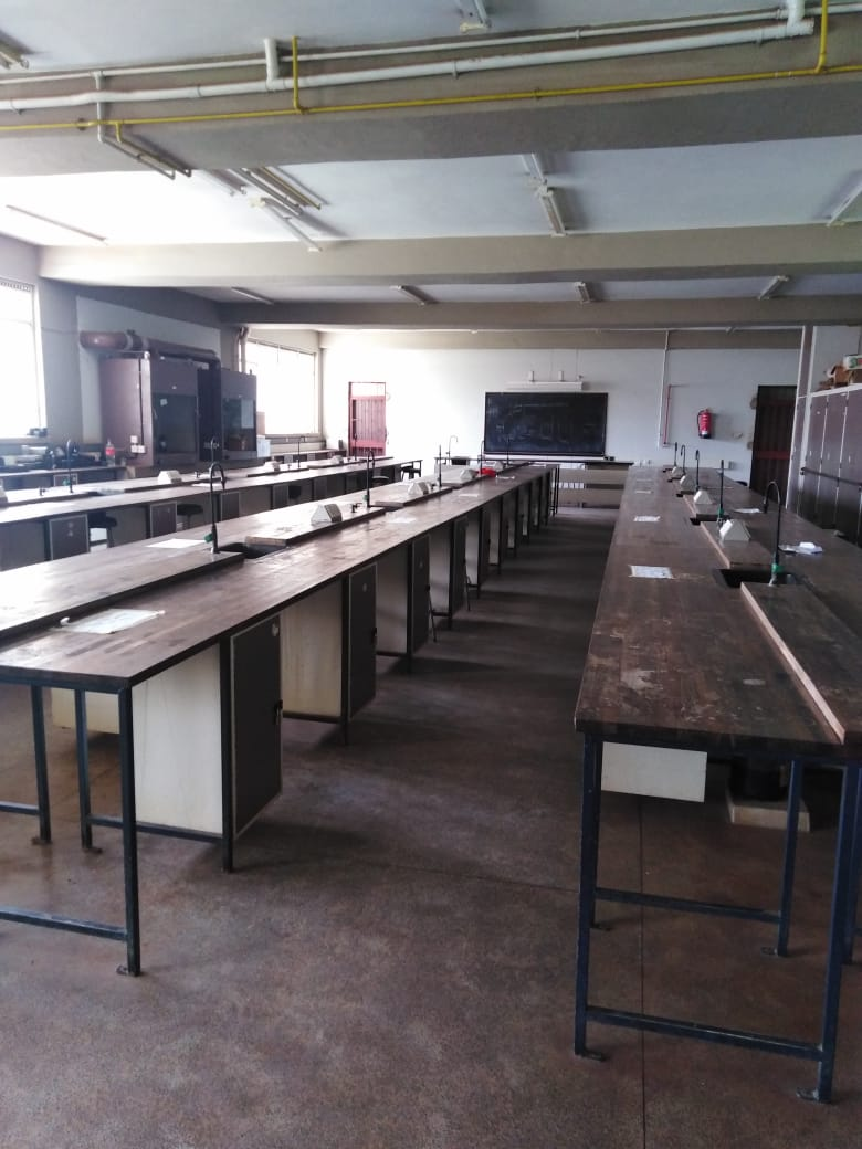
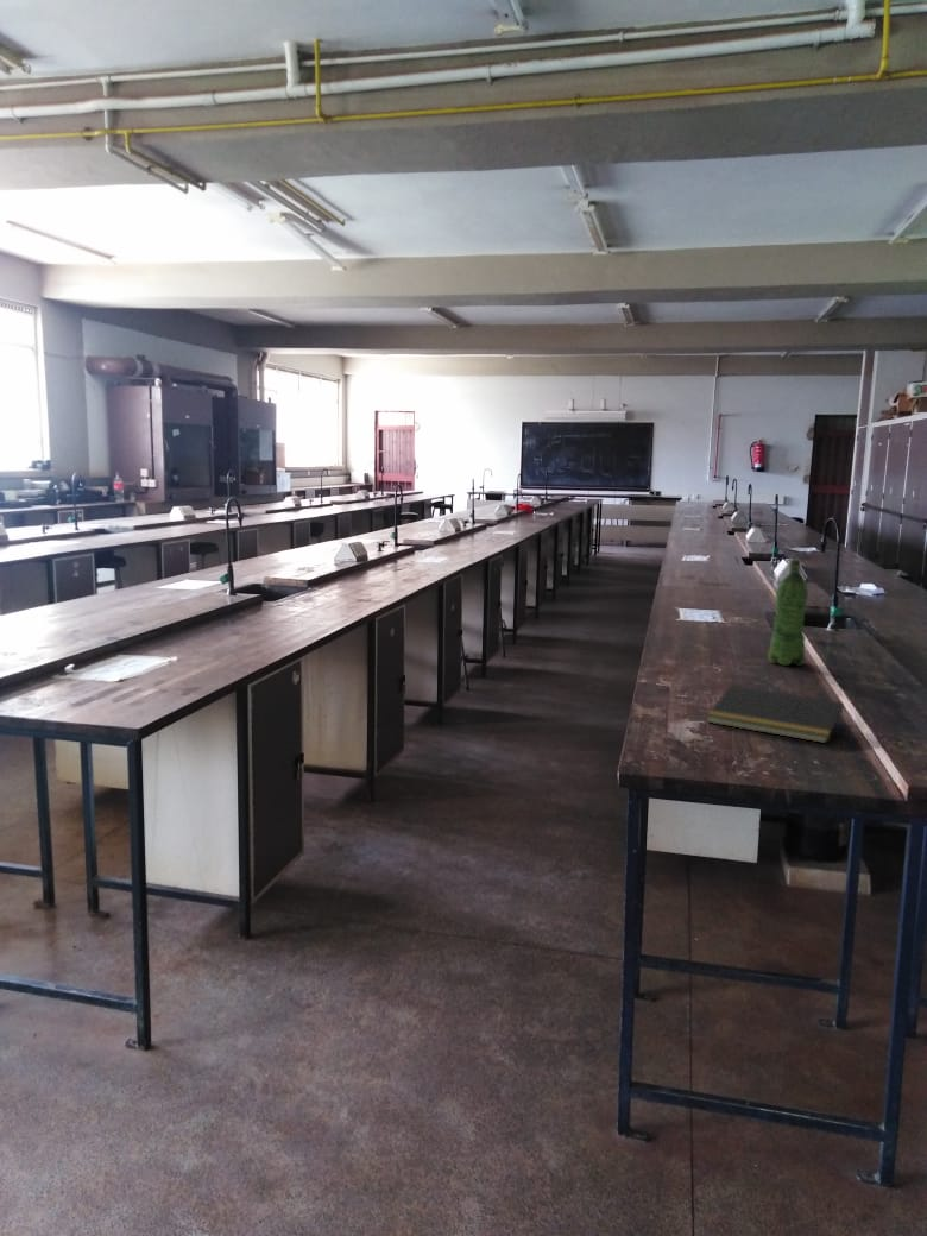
+ plastic bottle (790, 611)
+ notepad (775, 712)
